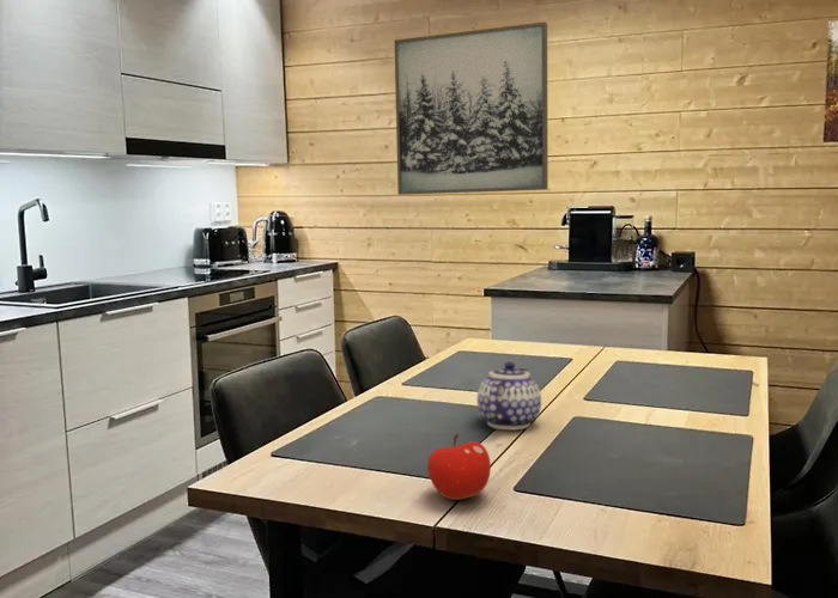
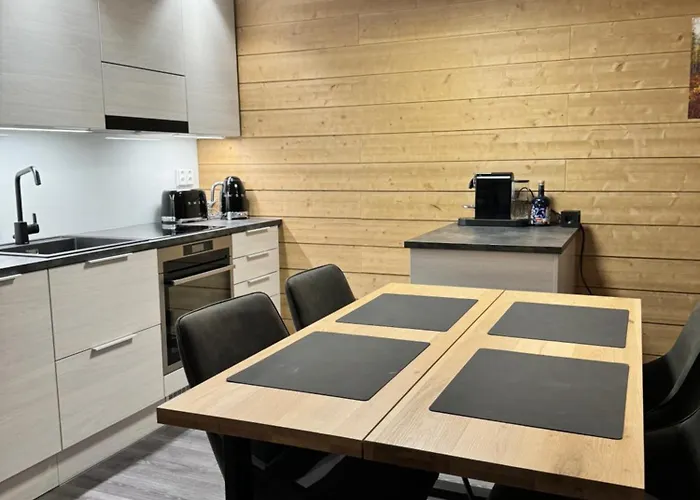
- wall art (468, 112)
- fruit (460, 466)
- teapot (509, 392)
